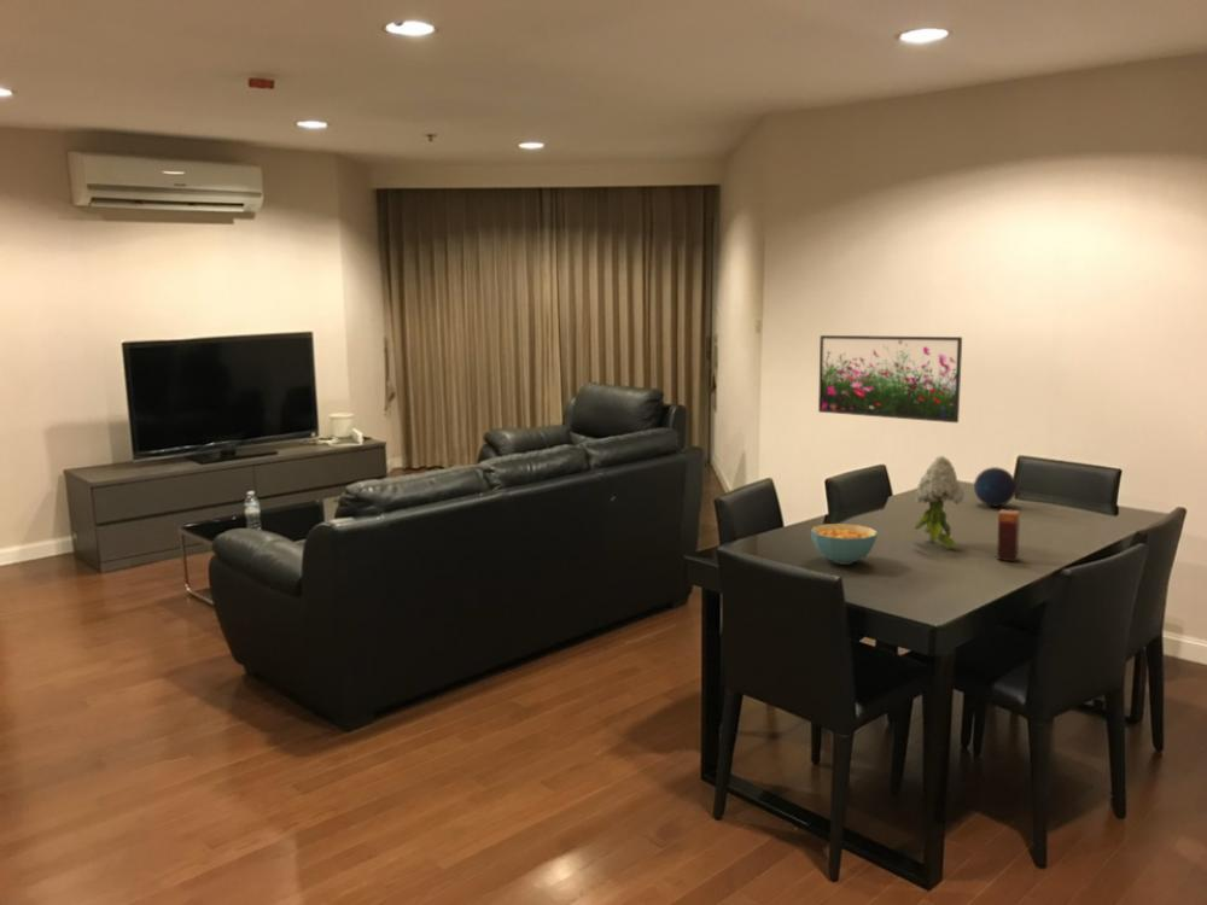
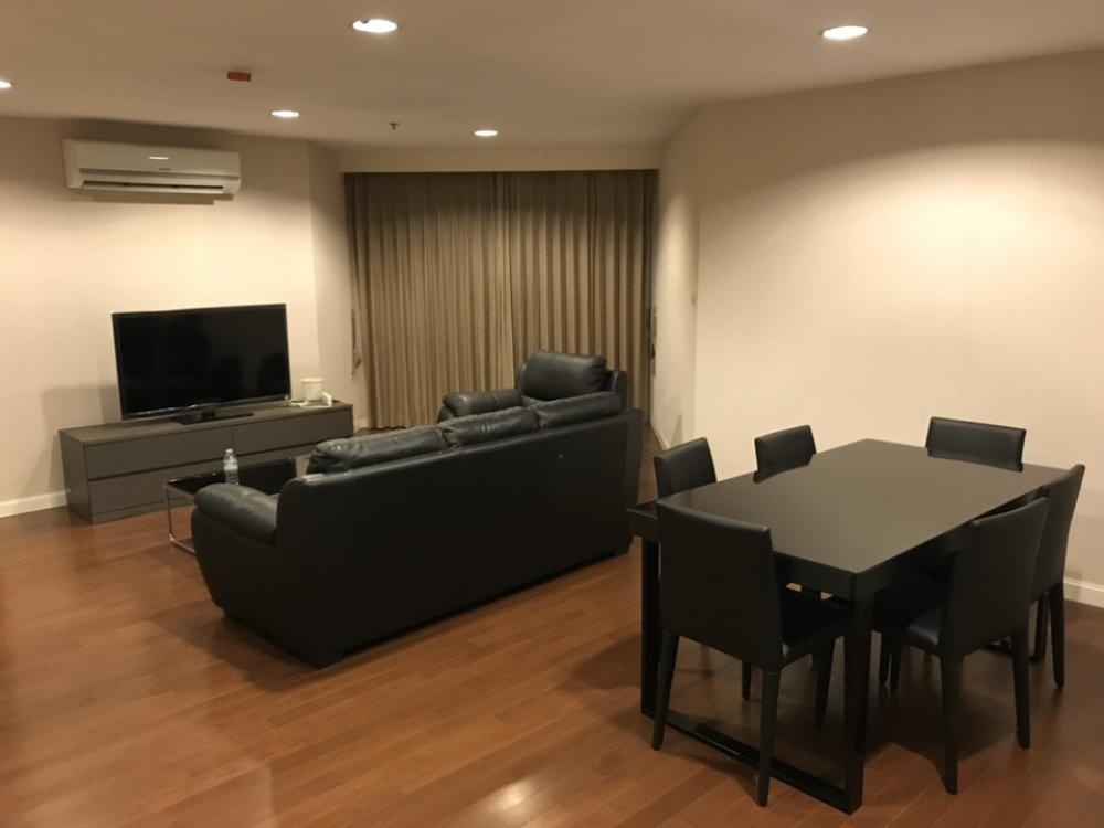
- candle (1008, 535)
- flower (938, 500)
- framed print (886, 376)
- decorative orb (995, 486)
- cereal bowl (842, 545)
